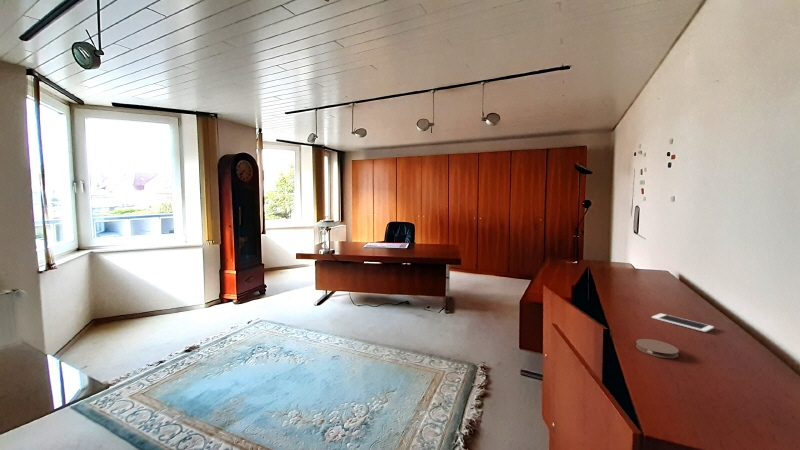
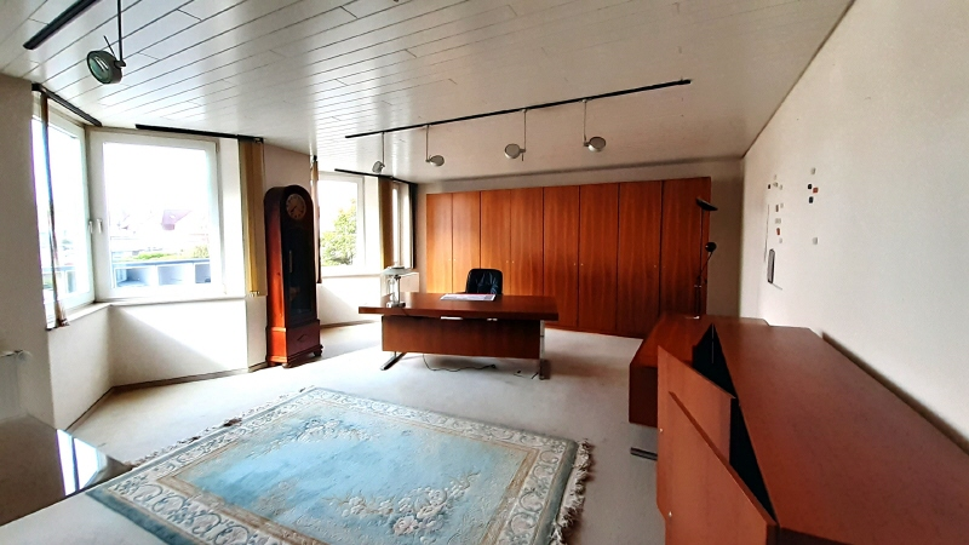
- coaster (656, 348)
- cell phone (681, 322)
